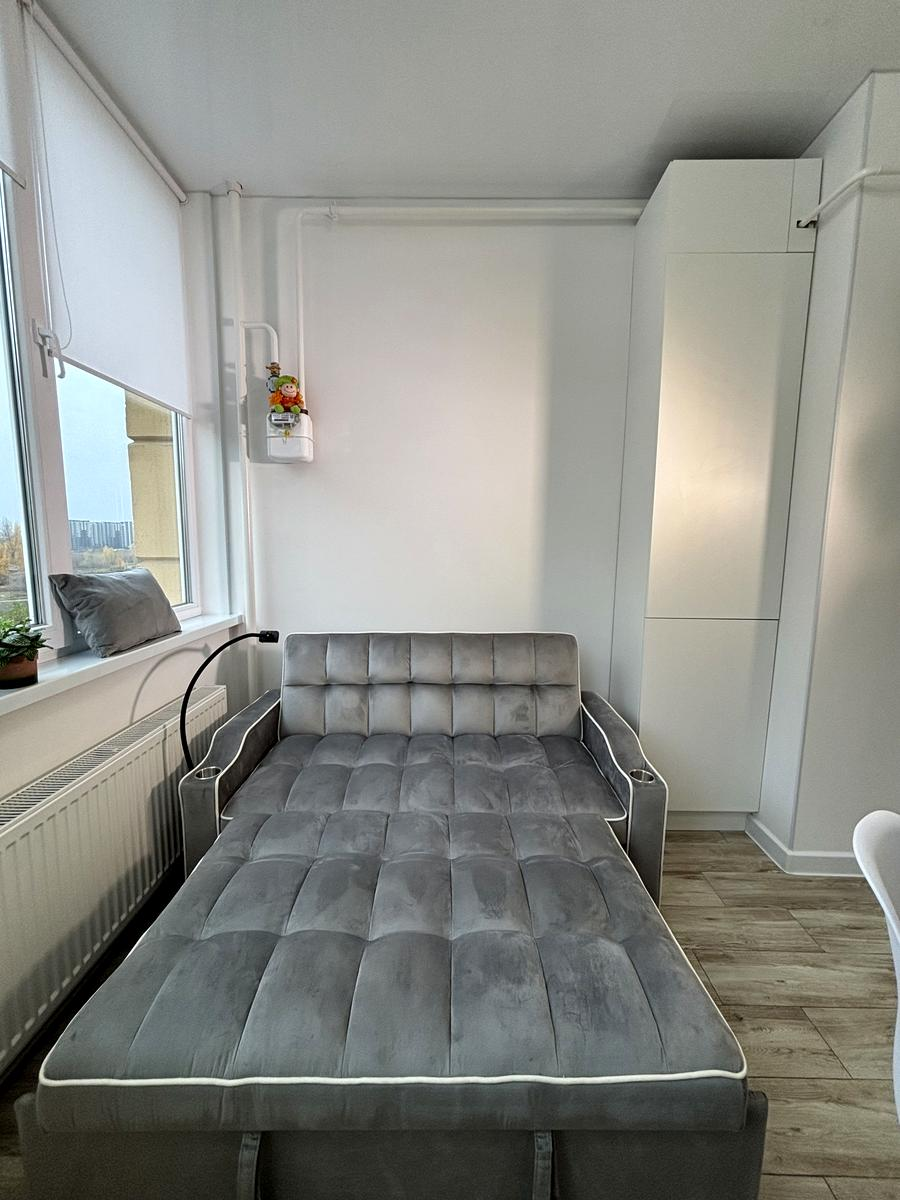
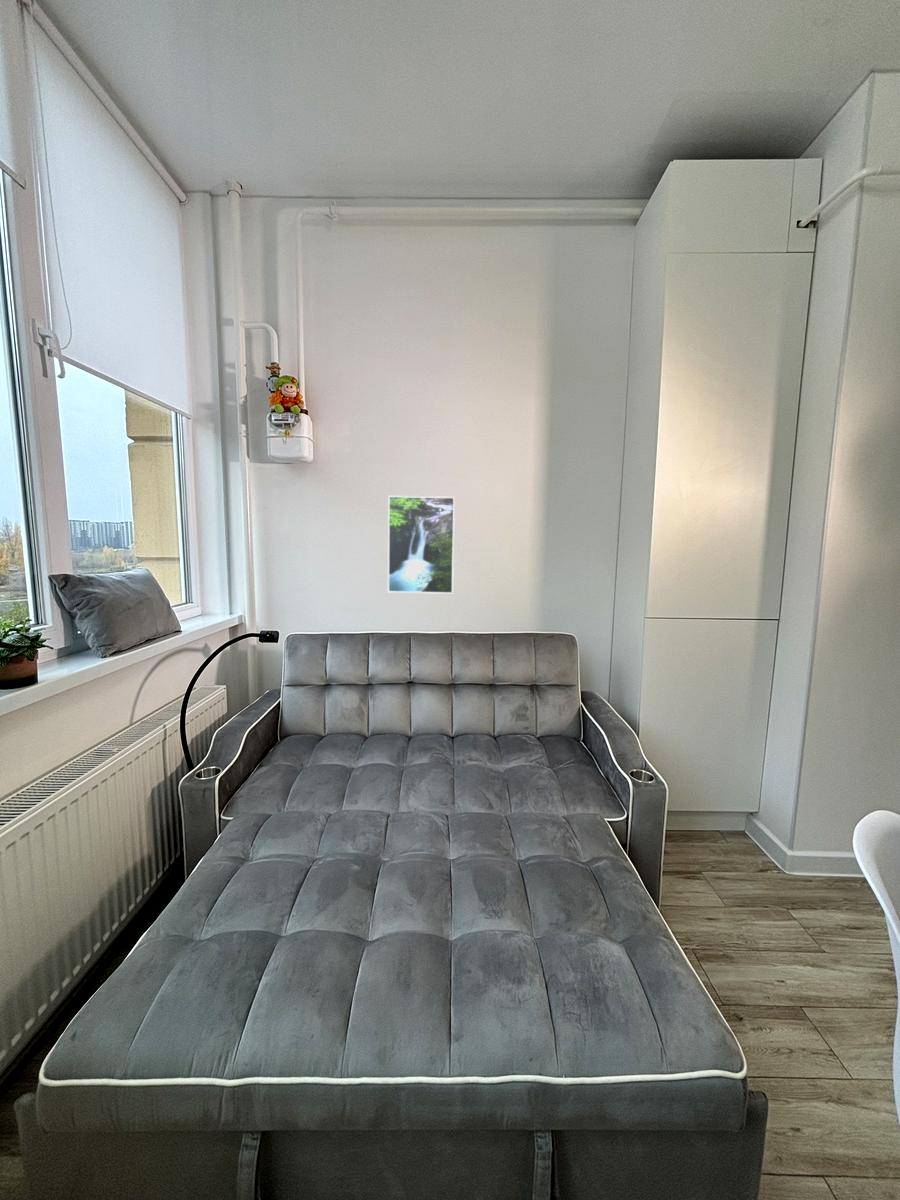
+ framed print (421, 545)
